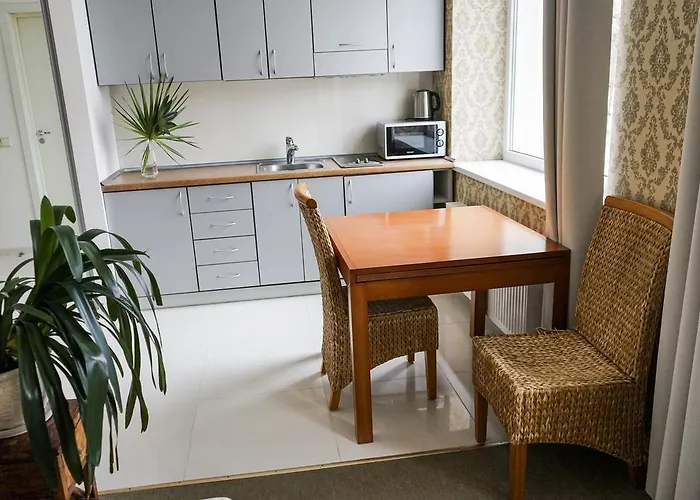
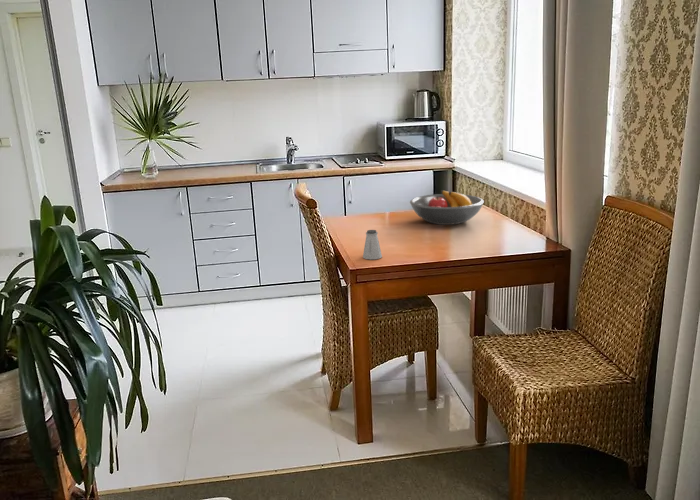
+ fruit bowl (446, 208)
+ saltshaker (372, 243)
